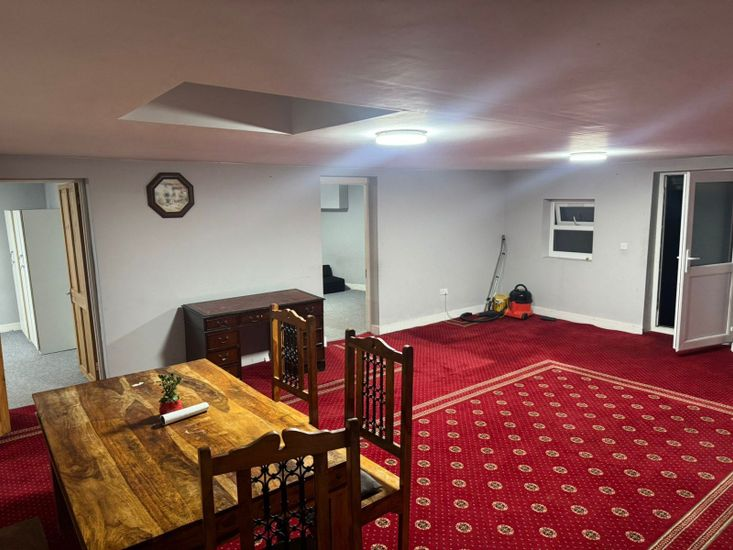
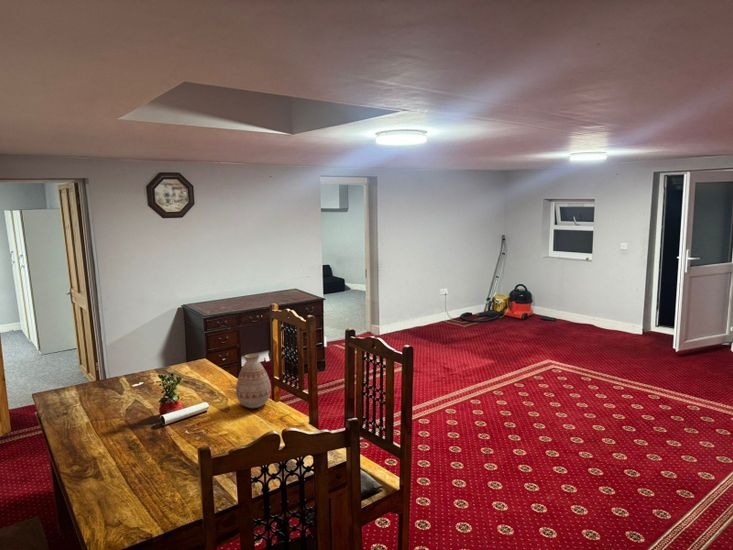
+ vase (253, 380)
